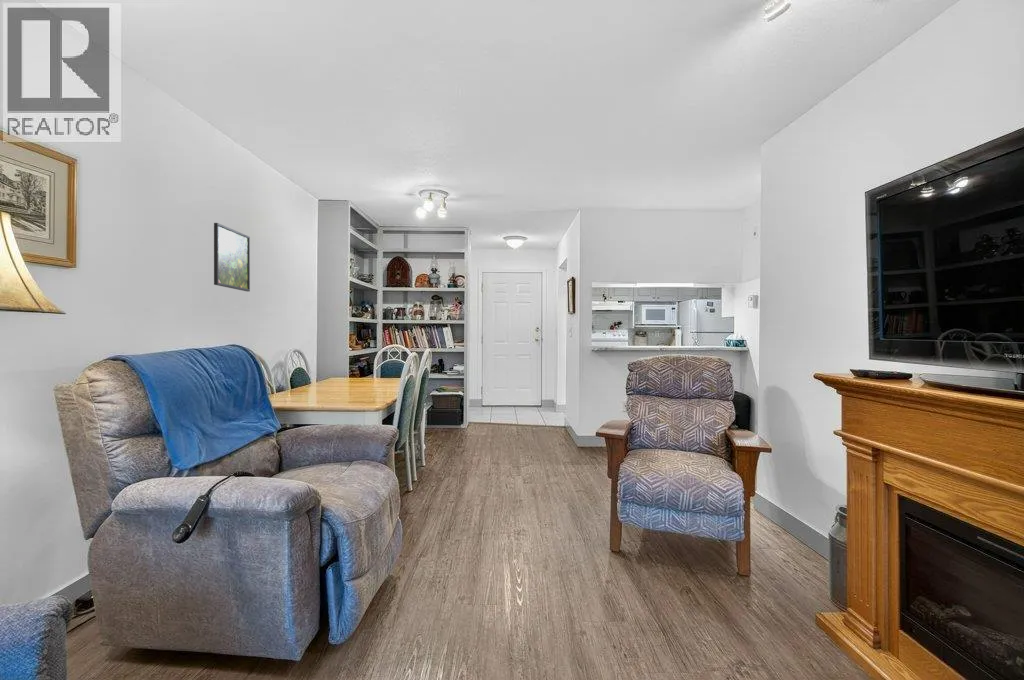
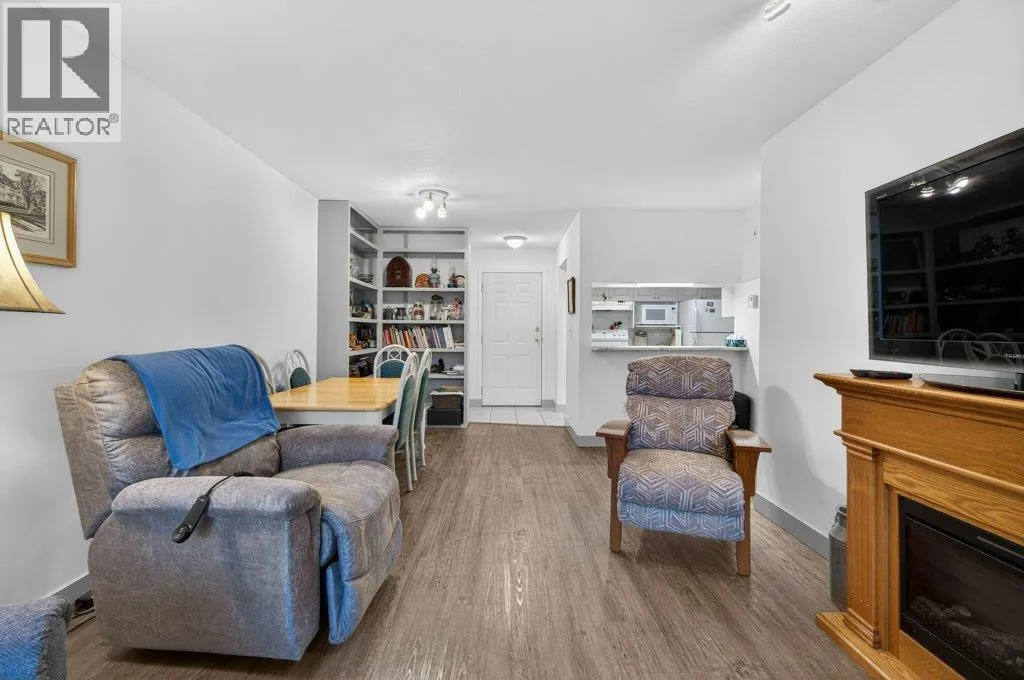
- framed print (233, 259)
